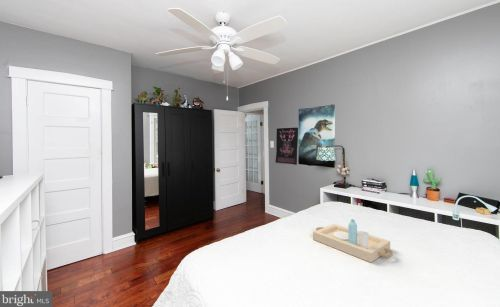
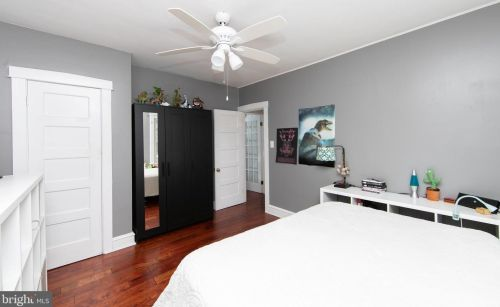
- serving tray (349, 230)
